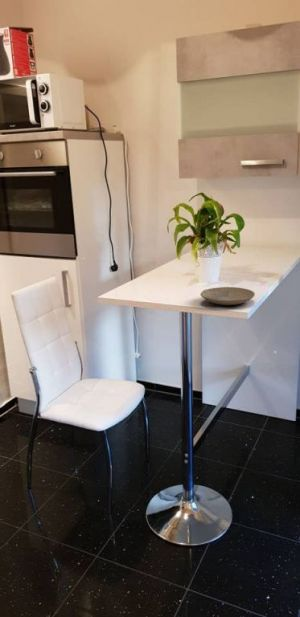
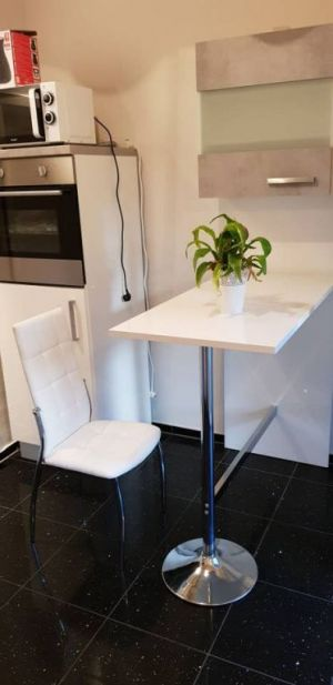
- plate (227, 297)
